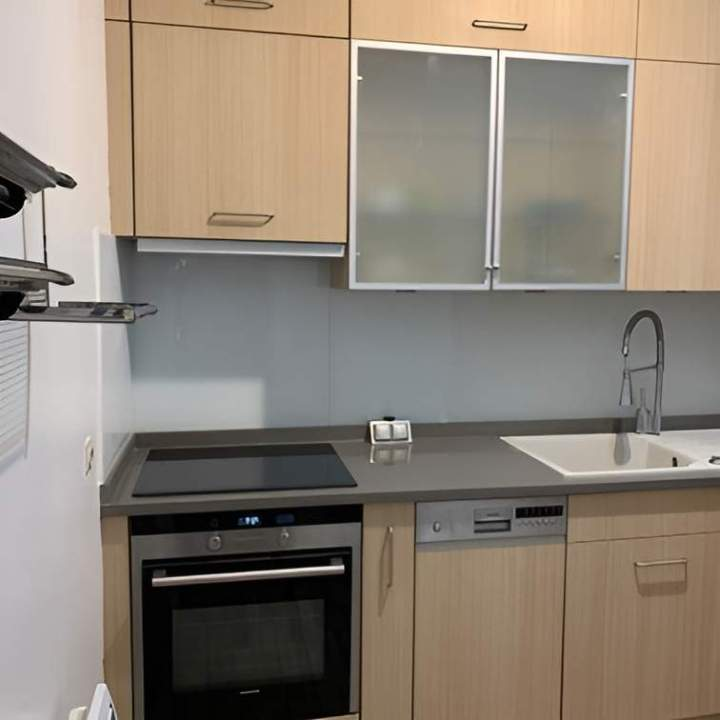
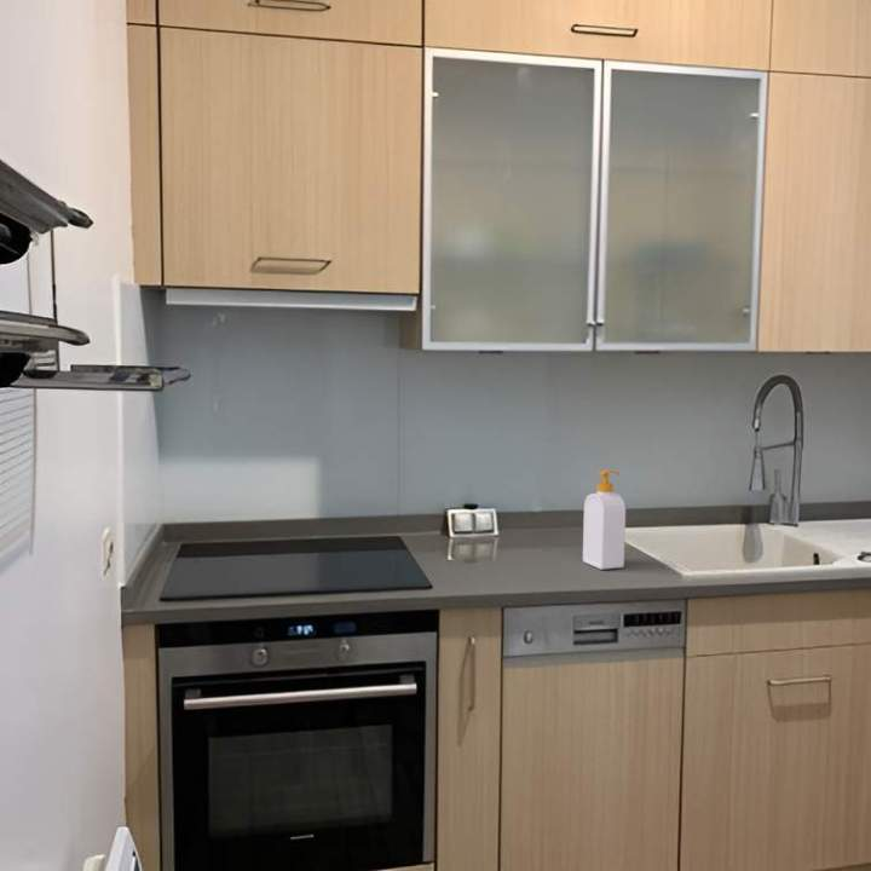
+ soap bottle (605, 518)
